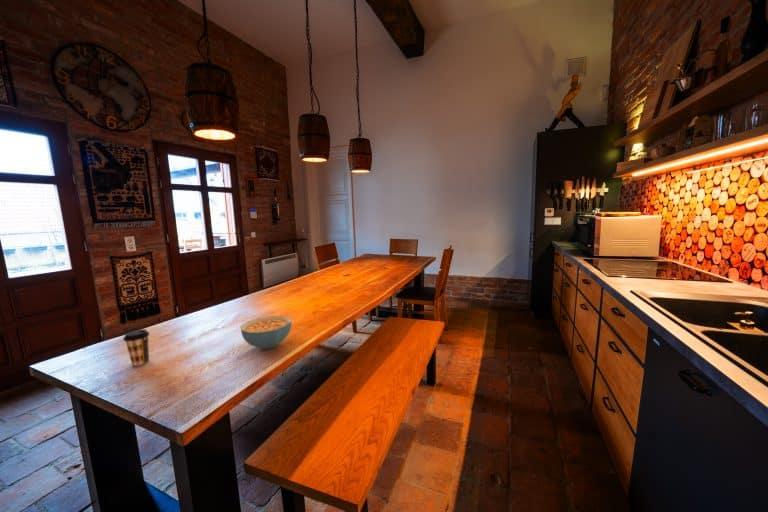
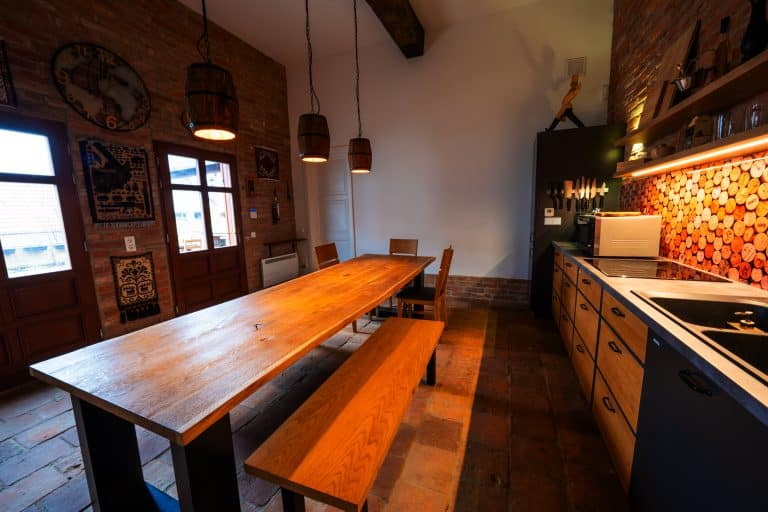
- coffee cup (138, 347)
- cereal bowl (267, 334)
